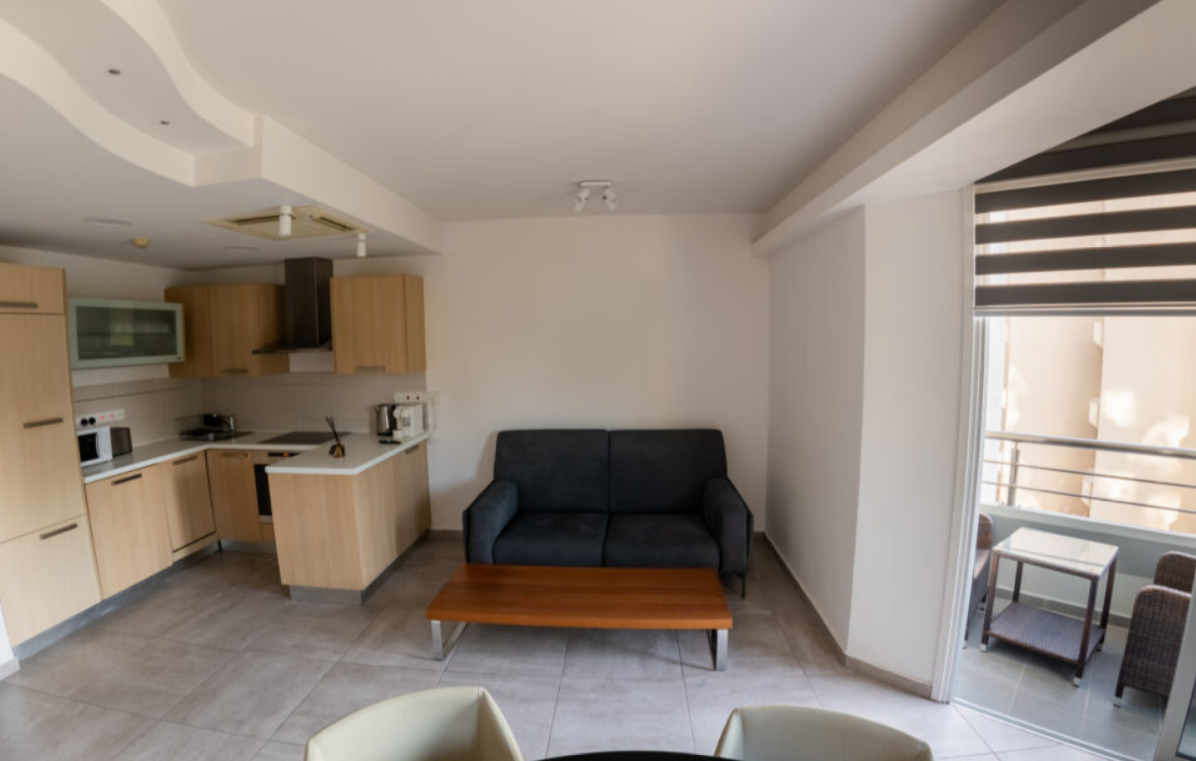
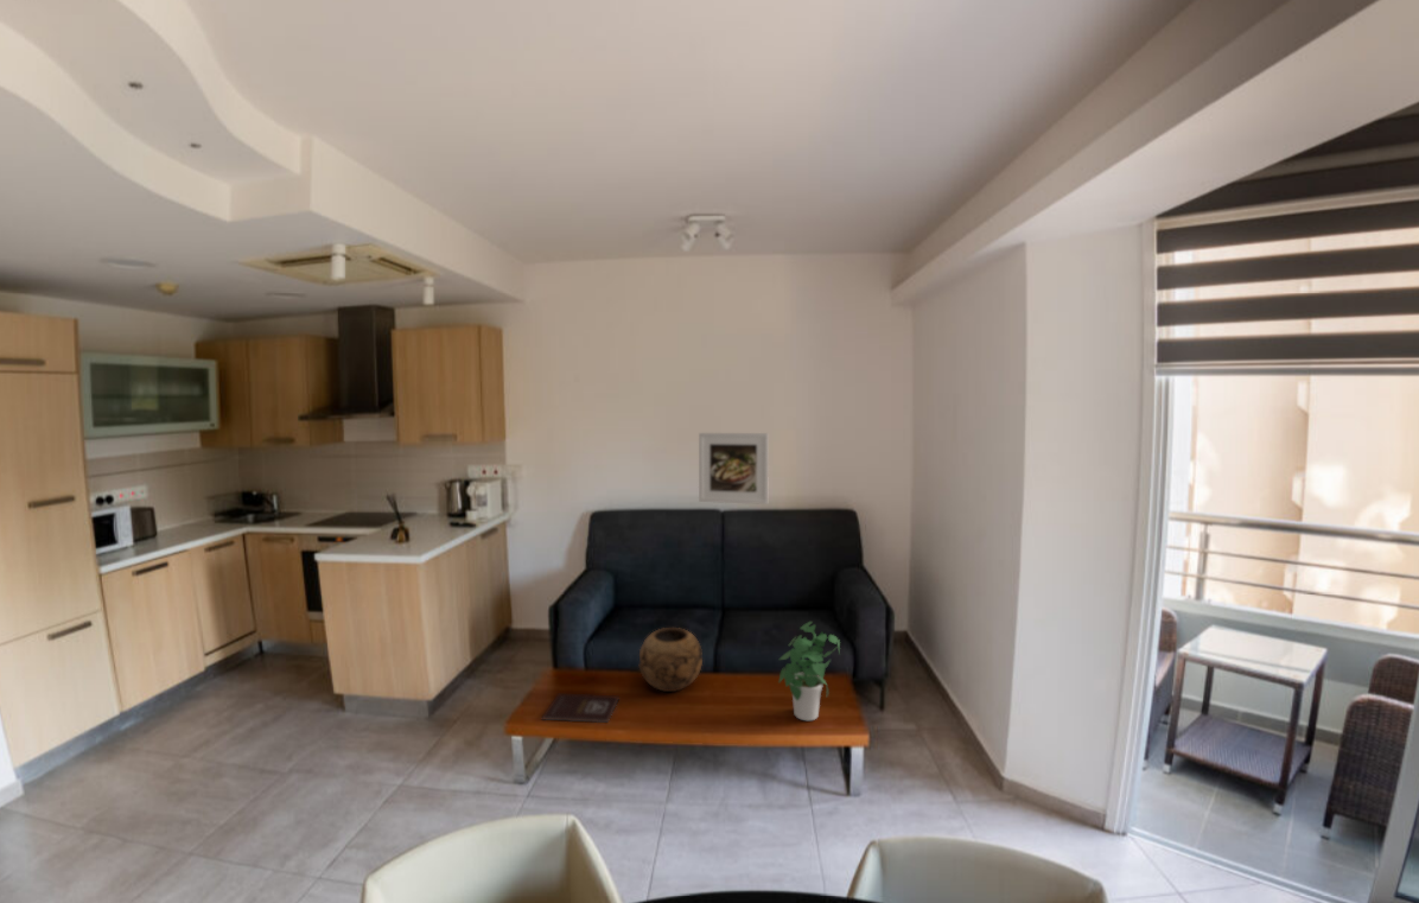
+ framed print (733, 468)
+ potted plant (808, 670)
+ decorative bowl (670, 659)
+ book (581, 707)
